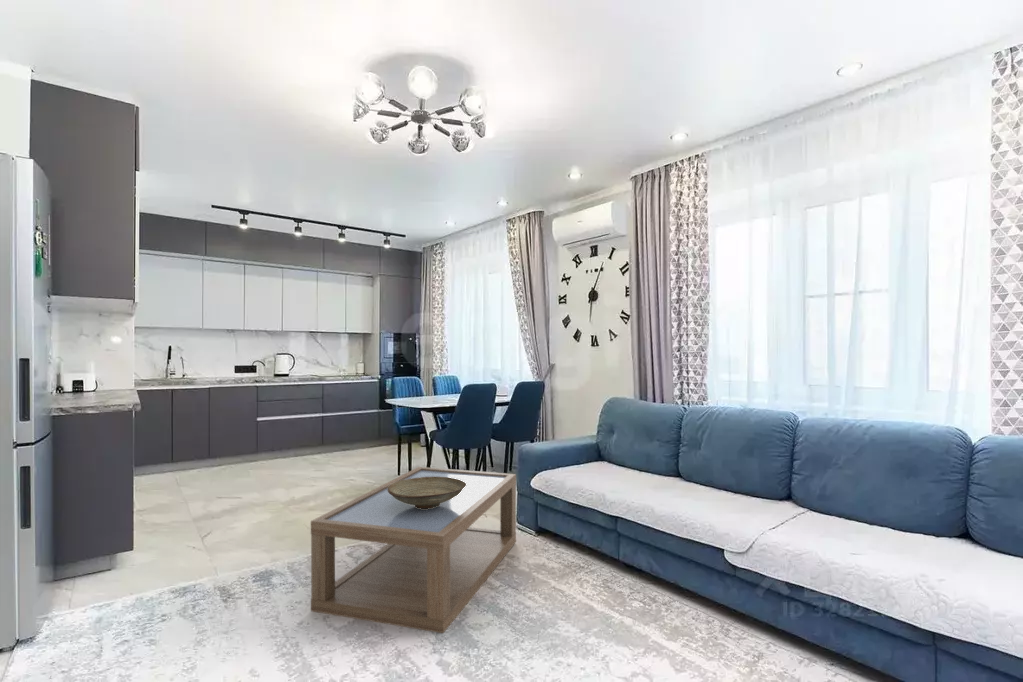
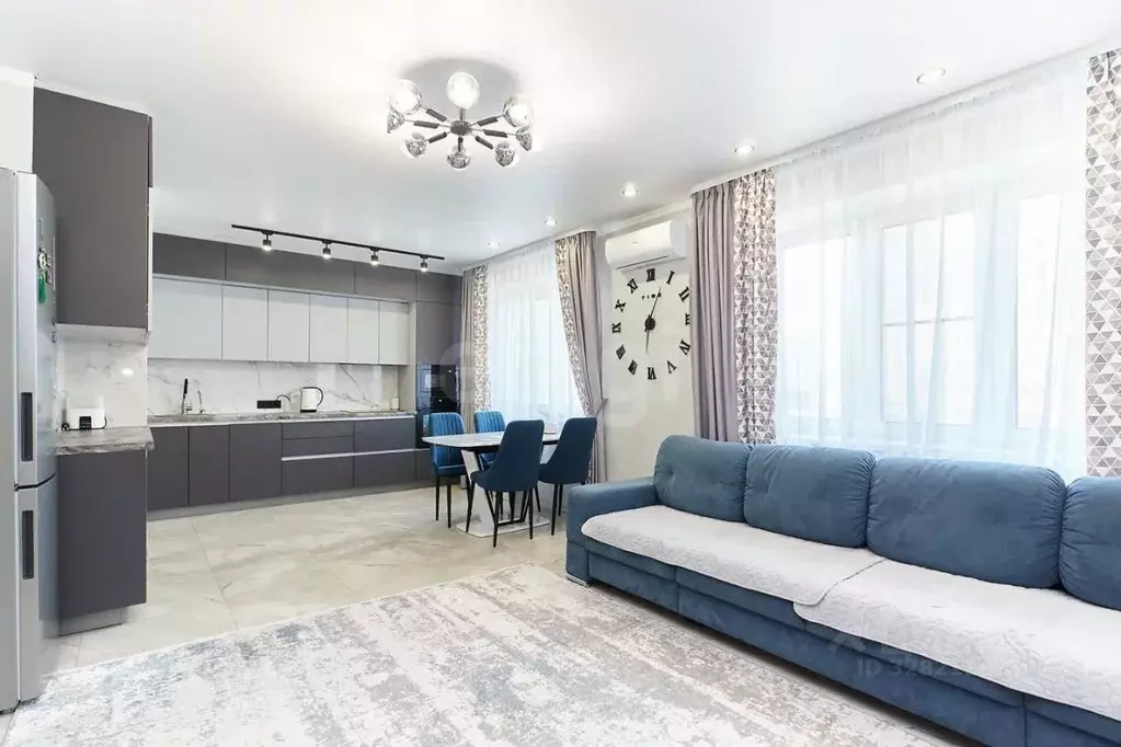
- decorative bowl (427, 492)
- coffee table (428, 533)
